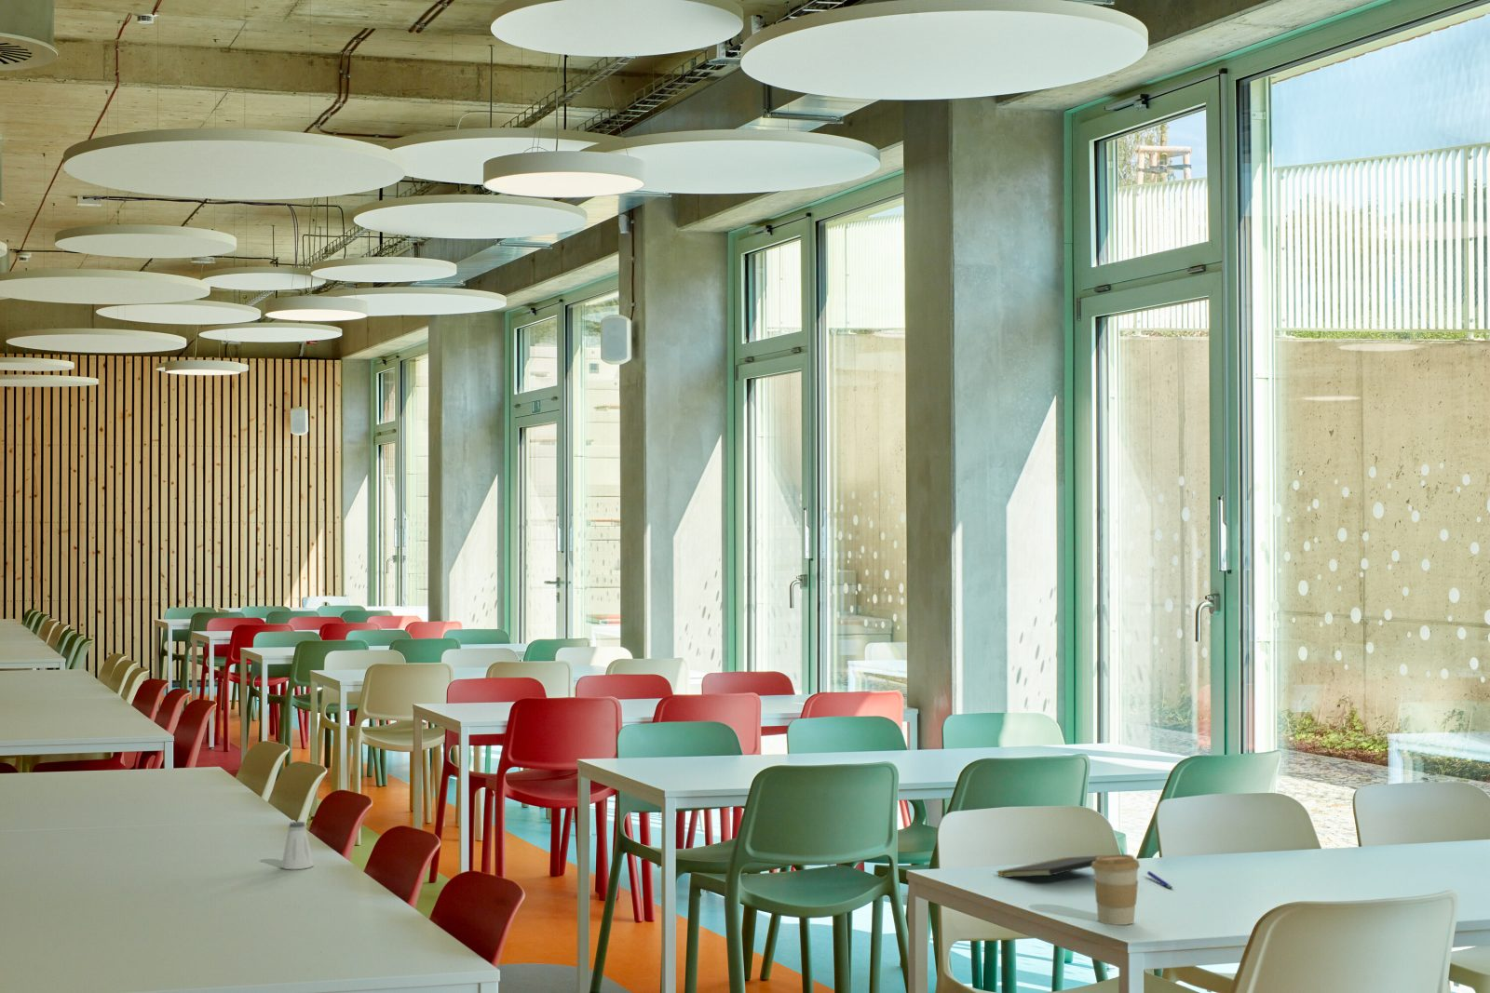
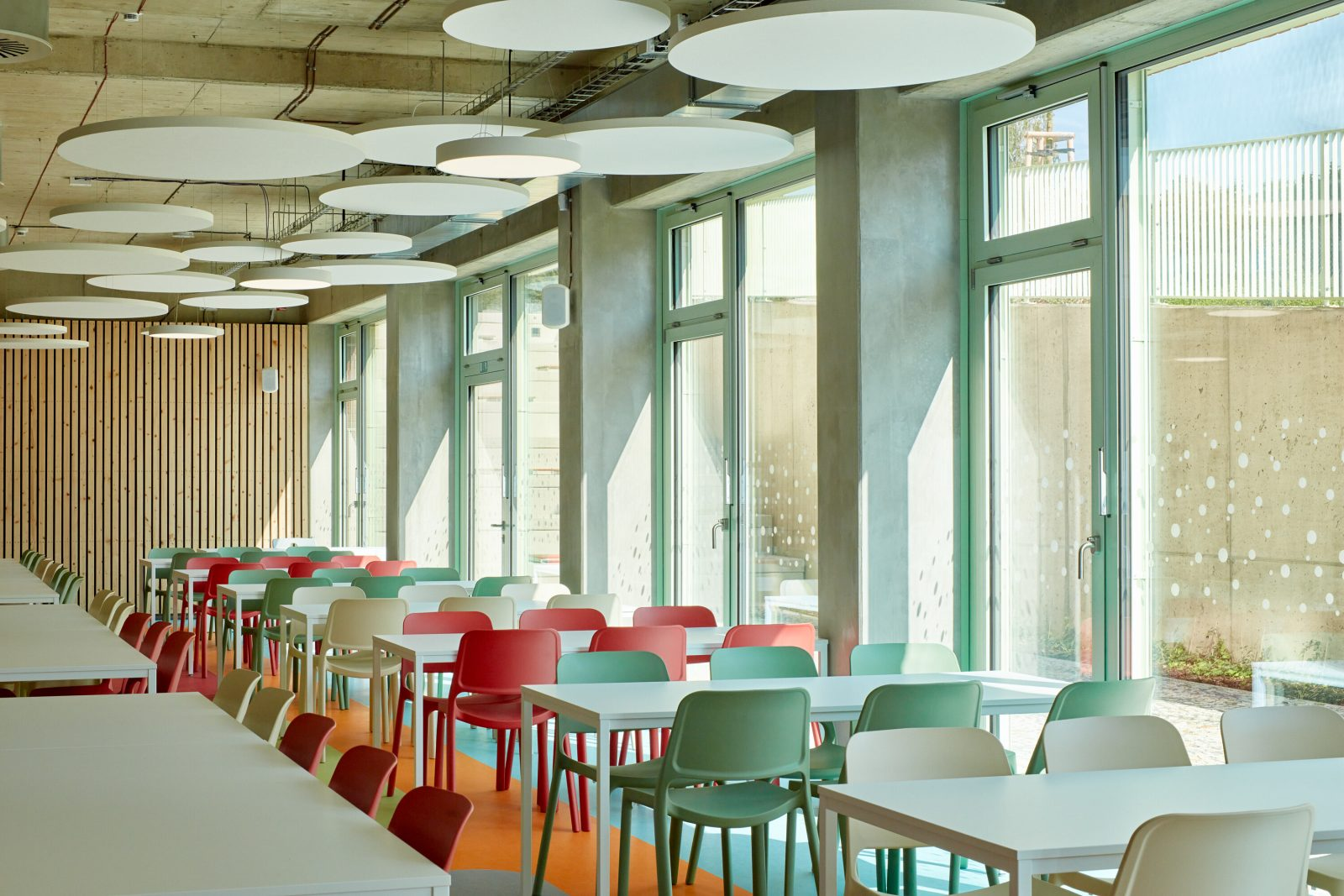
- saltshaker (297, 844)
- coffee cup (1115, 887)
- notepad (1057, 866)
- pen (1160, 880)
